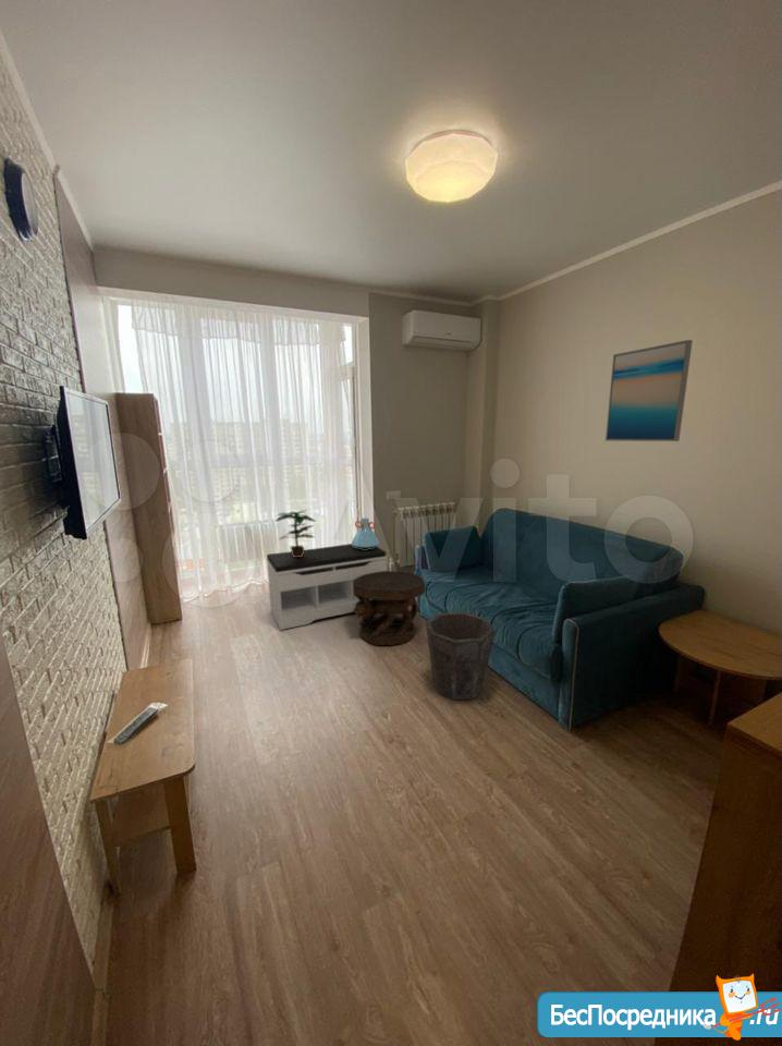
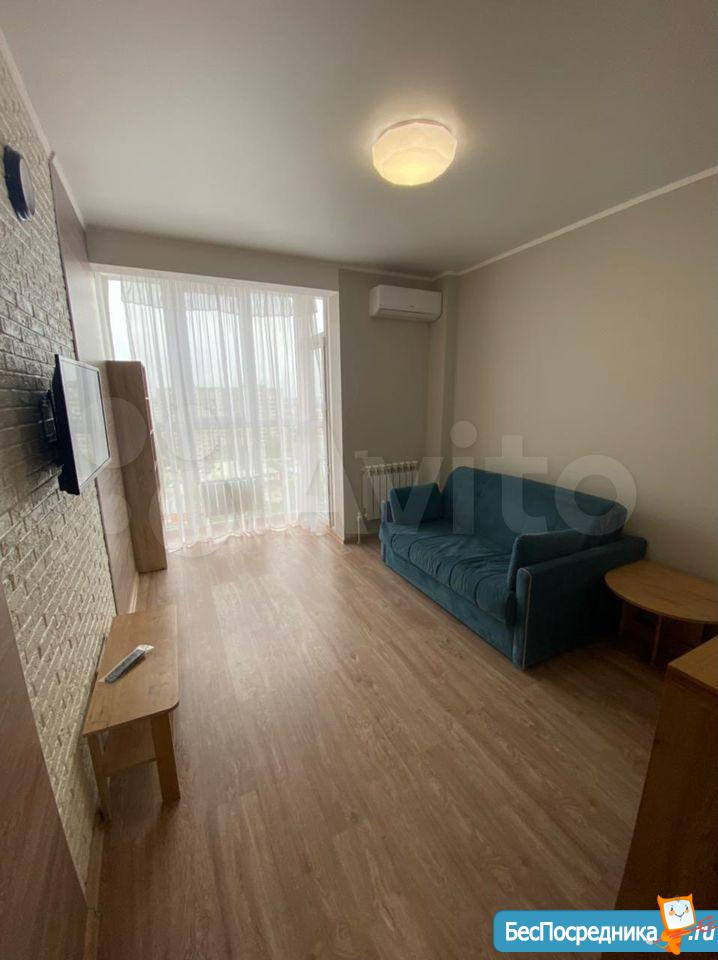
- side table (387, 606)
- vase (365, 533)
- potted plant (296, 533)
- bench (328, 581)
- waste bin (459, 656)
- wall art (644, 396)
